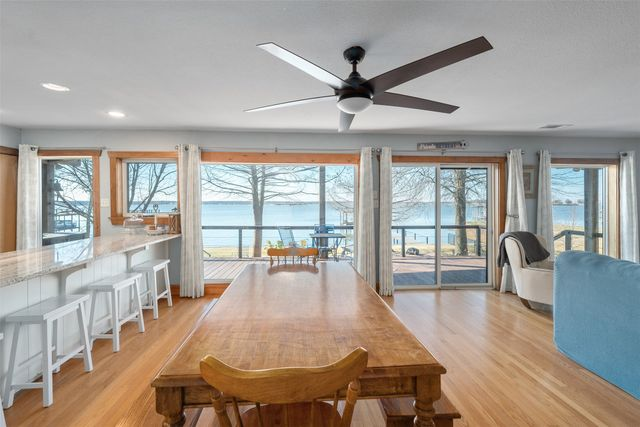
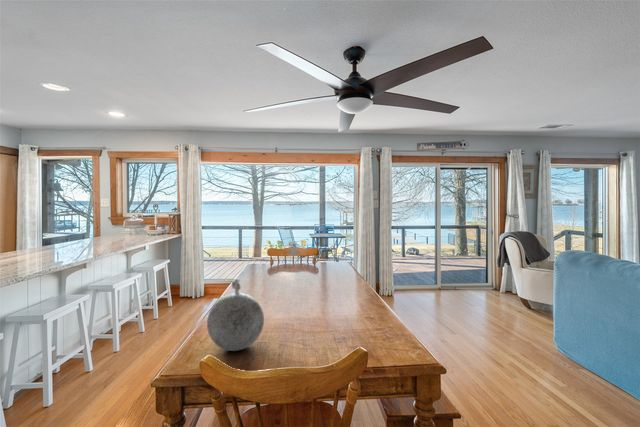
+ decorative ball (236, 313)
